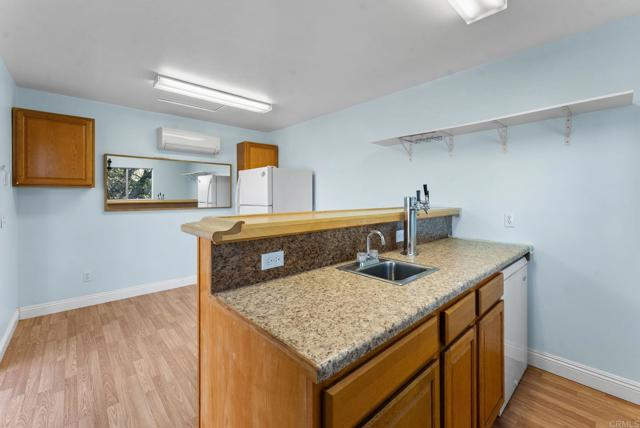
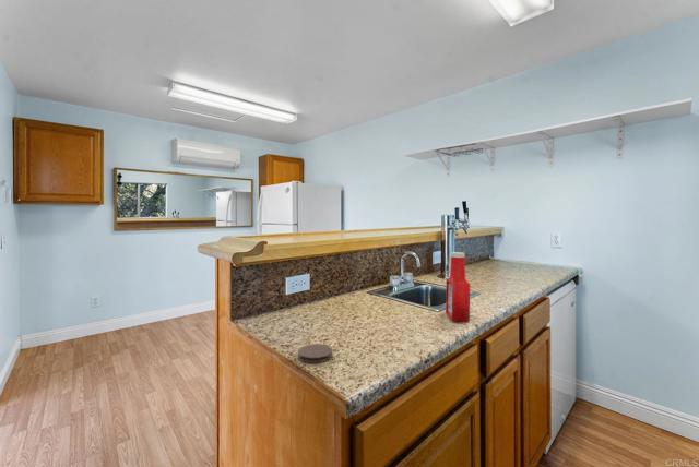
+ soap bottle (457, 284)
+ coaster (315, 352)
